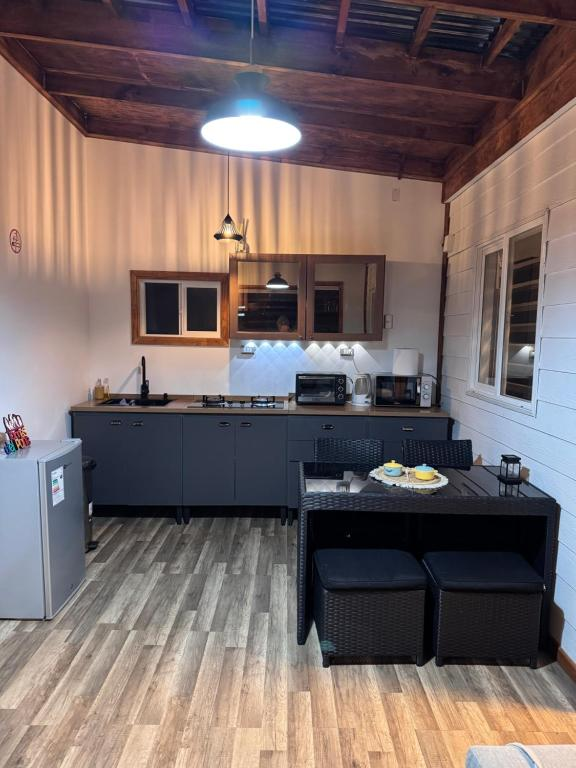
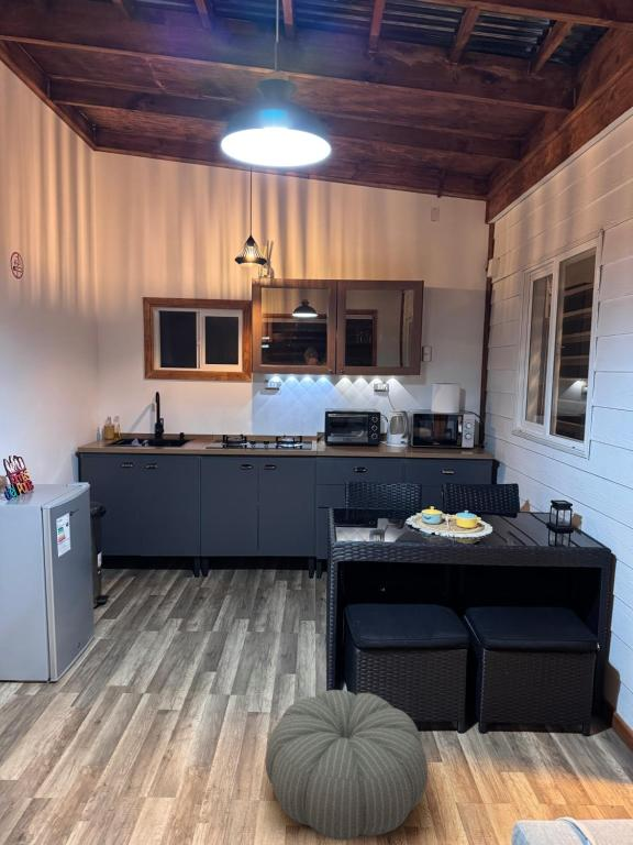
+ pouf (346, 756)
